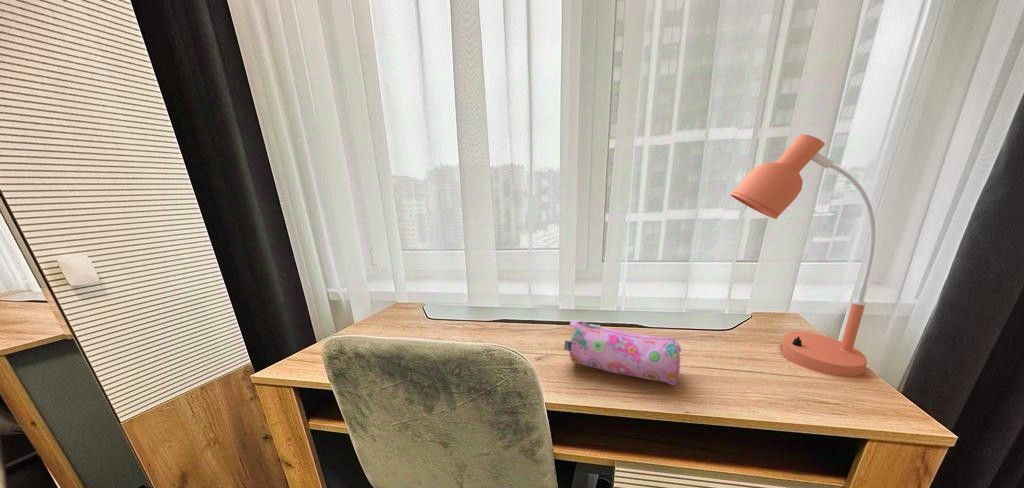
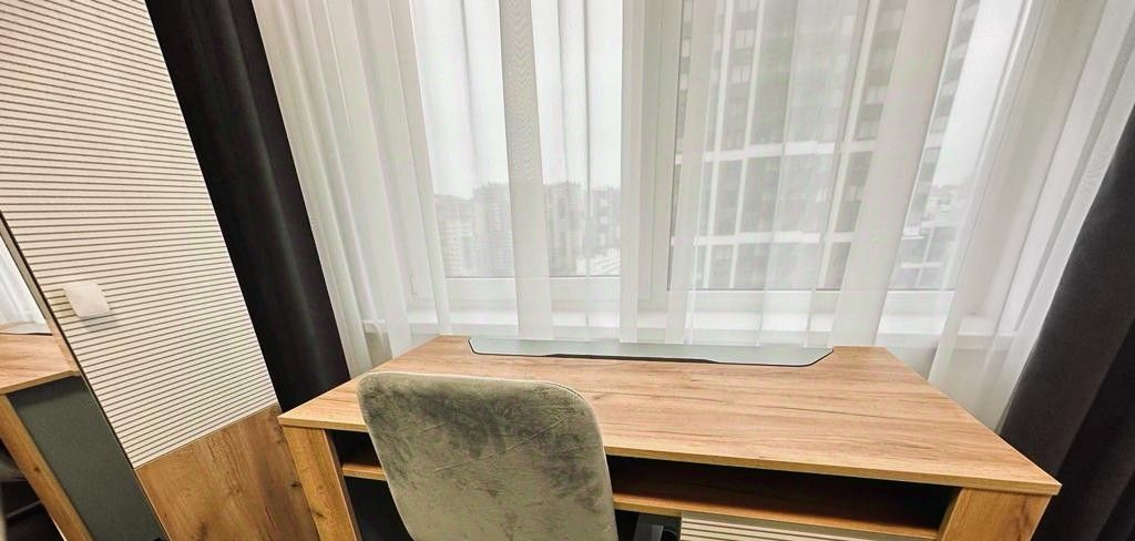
- pencil case (620, 349)
- desk lamp (776, 218)
